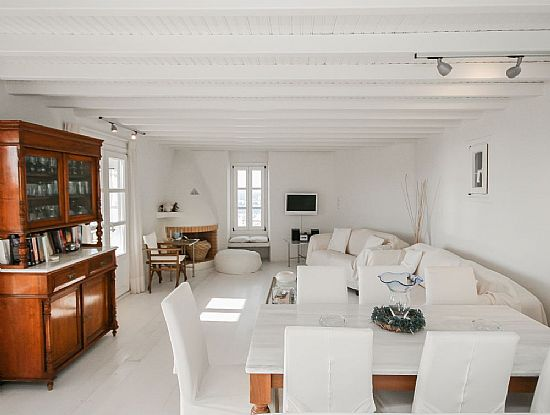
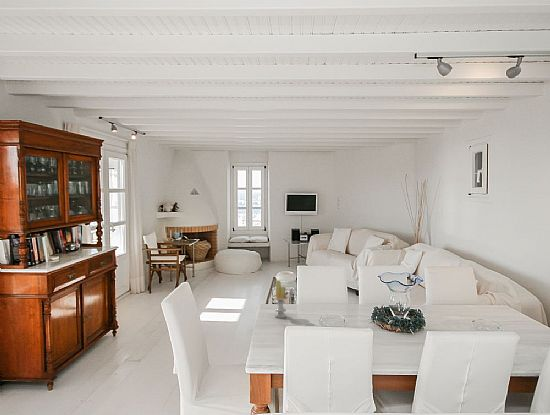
+ candle (280, 298)
